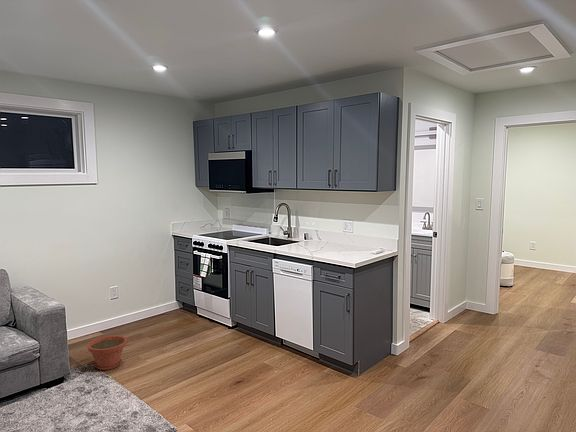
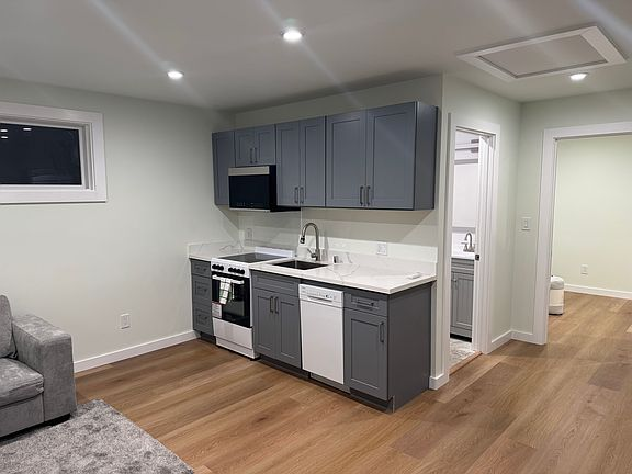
- plant pot (107, 354)
